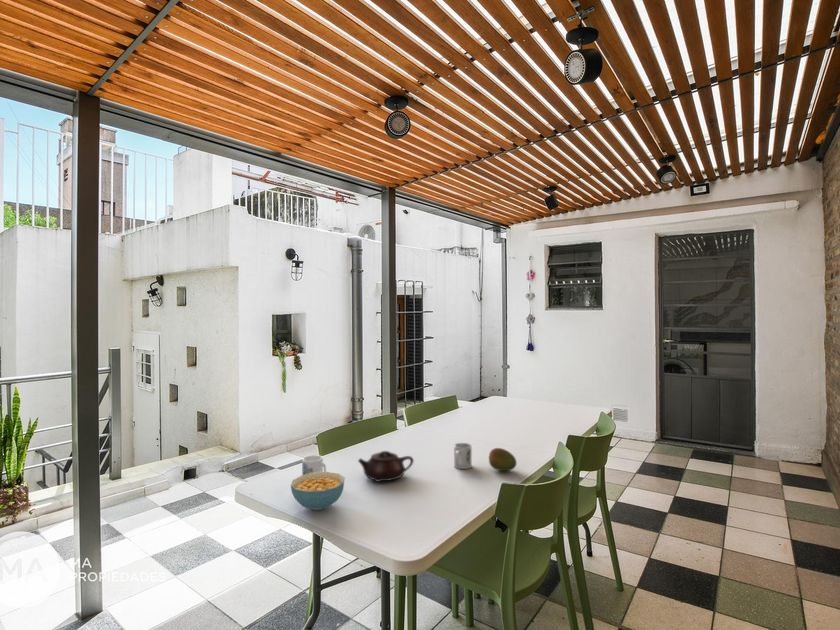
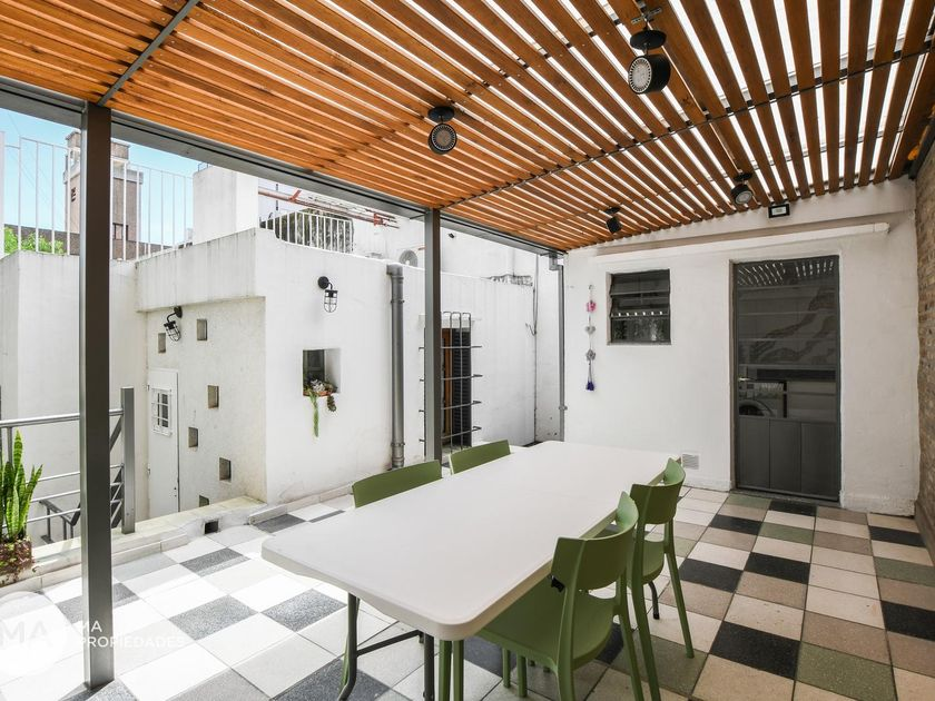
- cereal bowl (318, 494)
- teapot (385, 464)
- mug (461, 456)
- fruit (502, 459)
- mug (315, 470)
